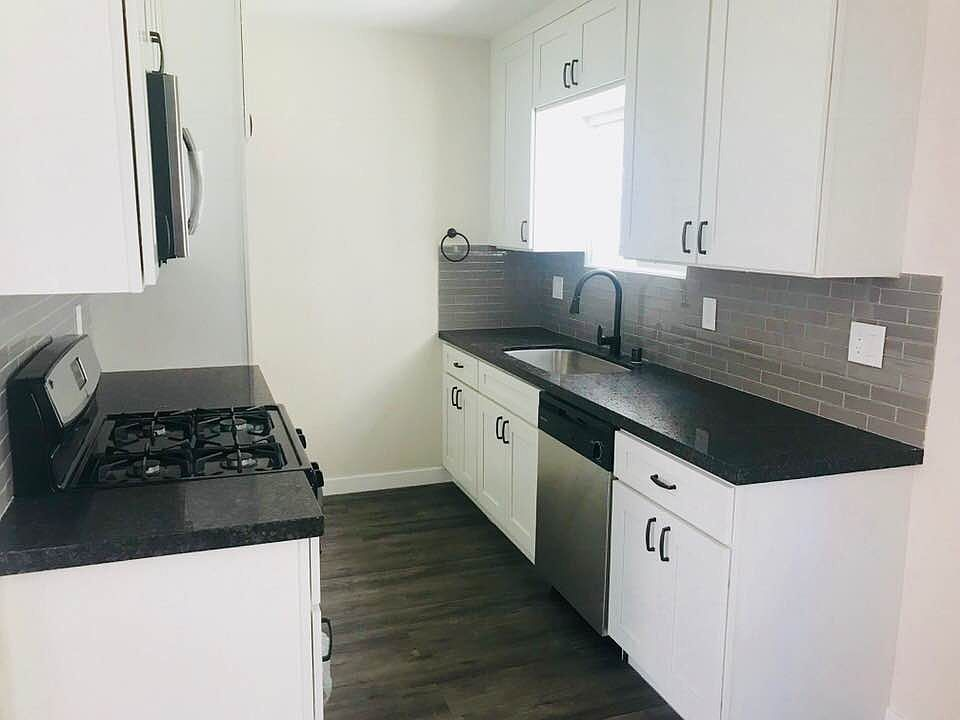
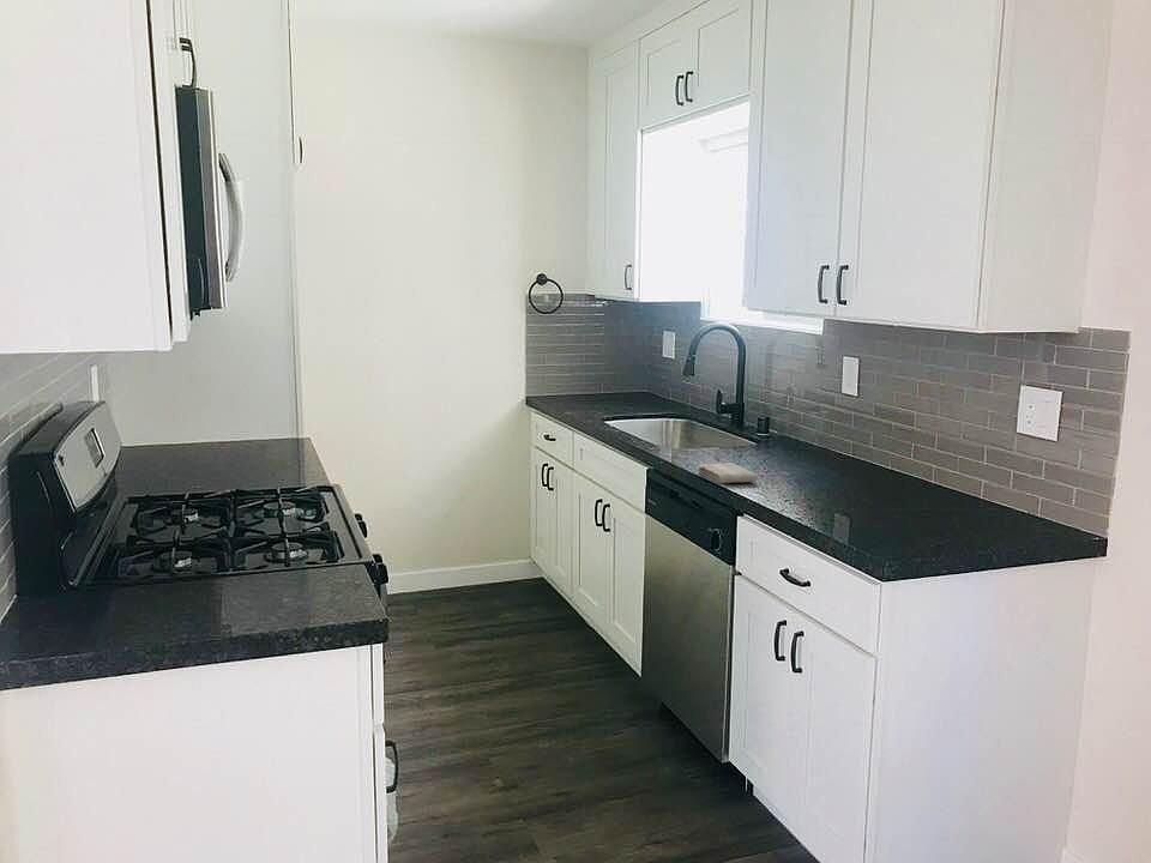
+ washcloth (725, 471)
